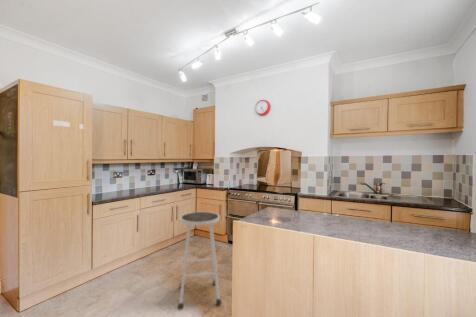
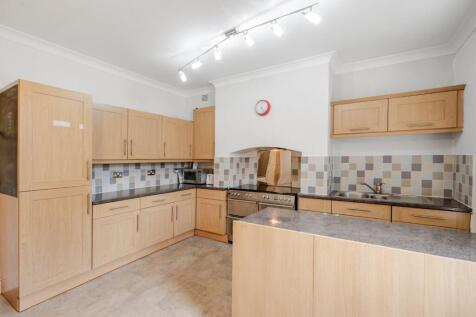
- stool (199, 259)
